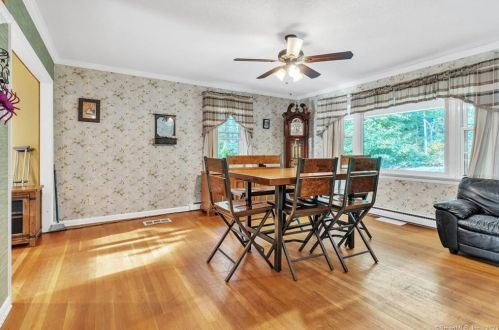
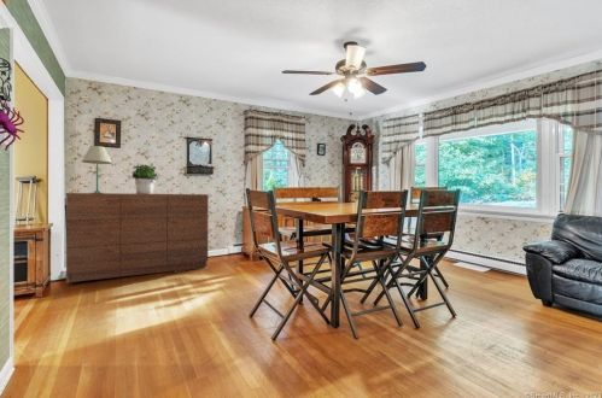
+ potted plant (146, 178)
+ table lamp (97, 169)
+ dresser (141, 232)
